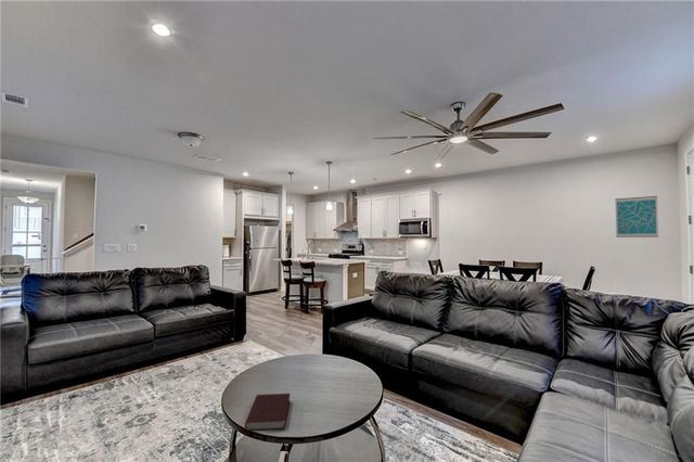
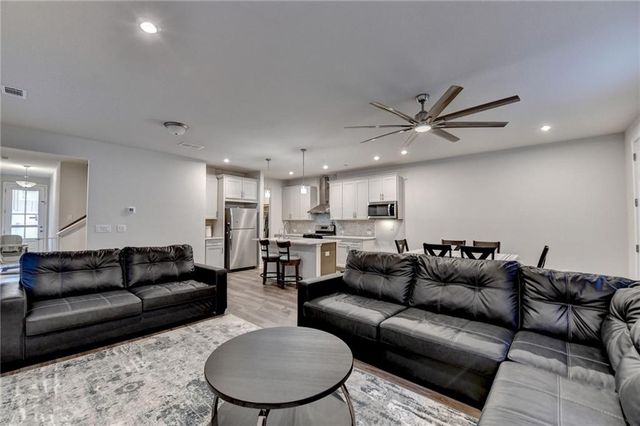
- book (269, 410)
- wall art (635, 217)
